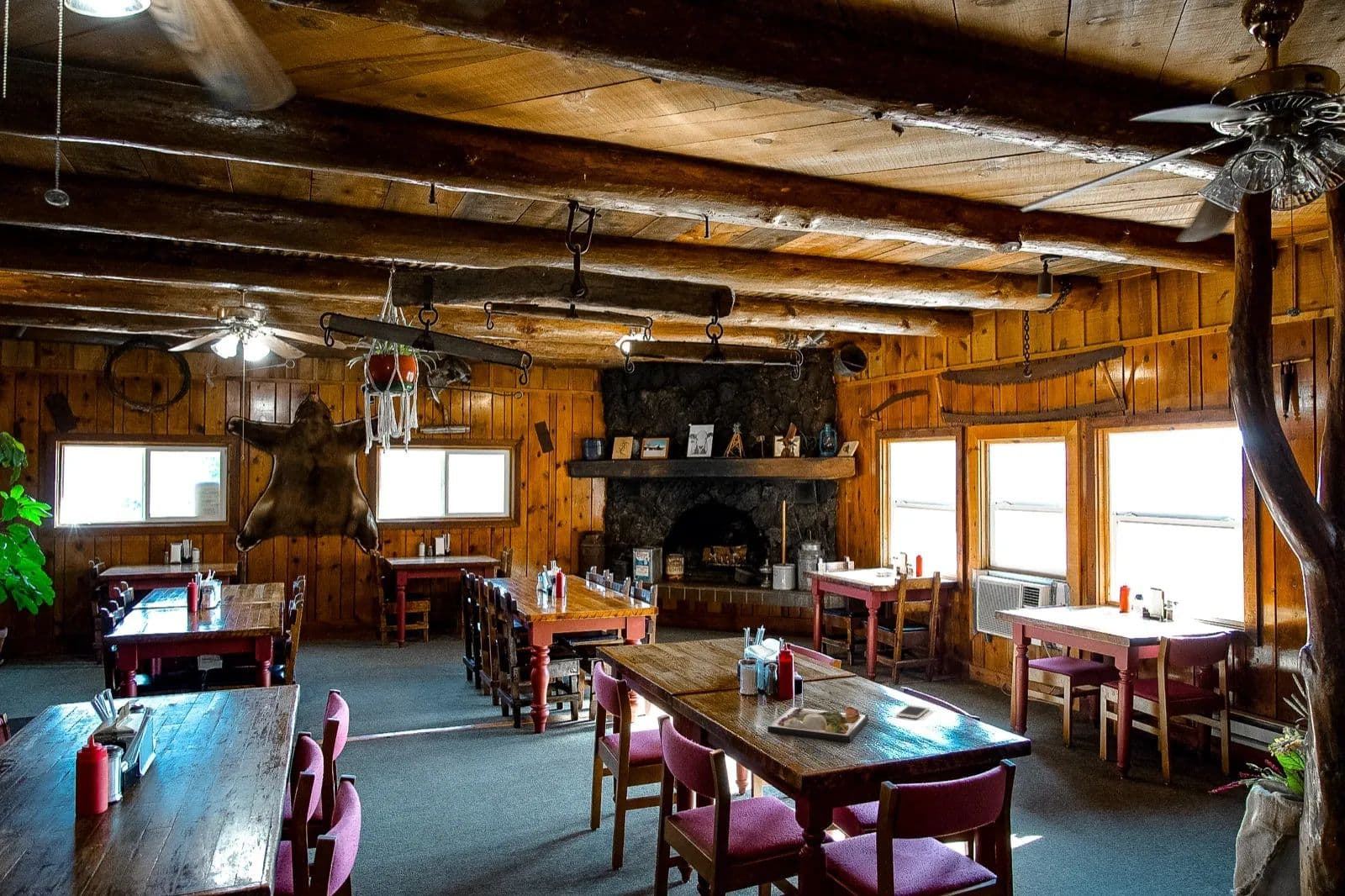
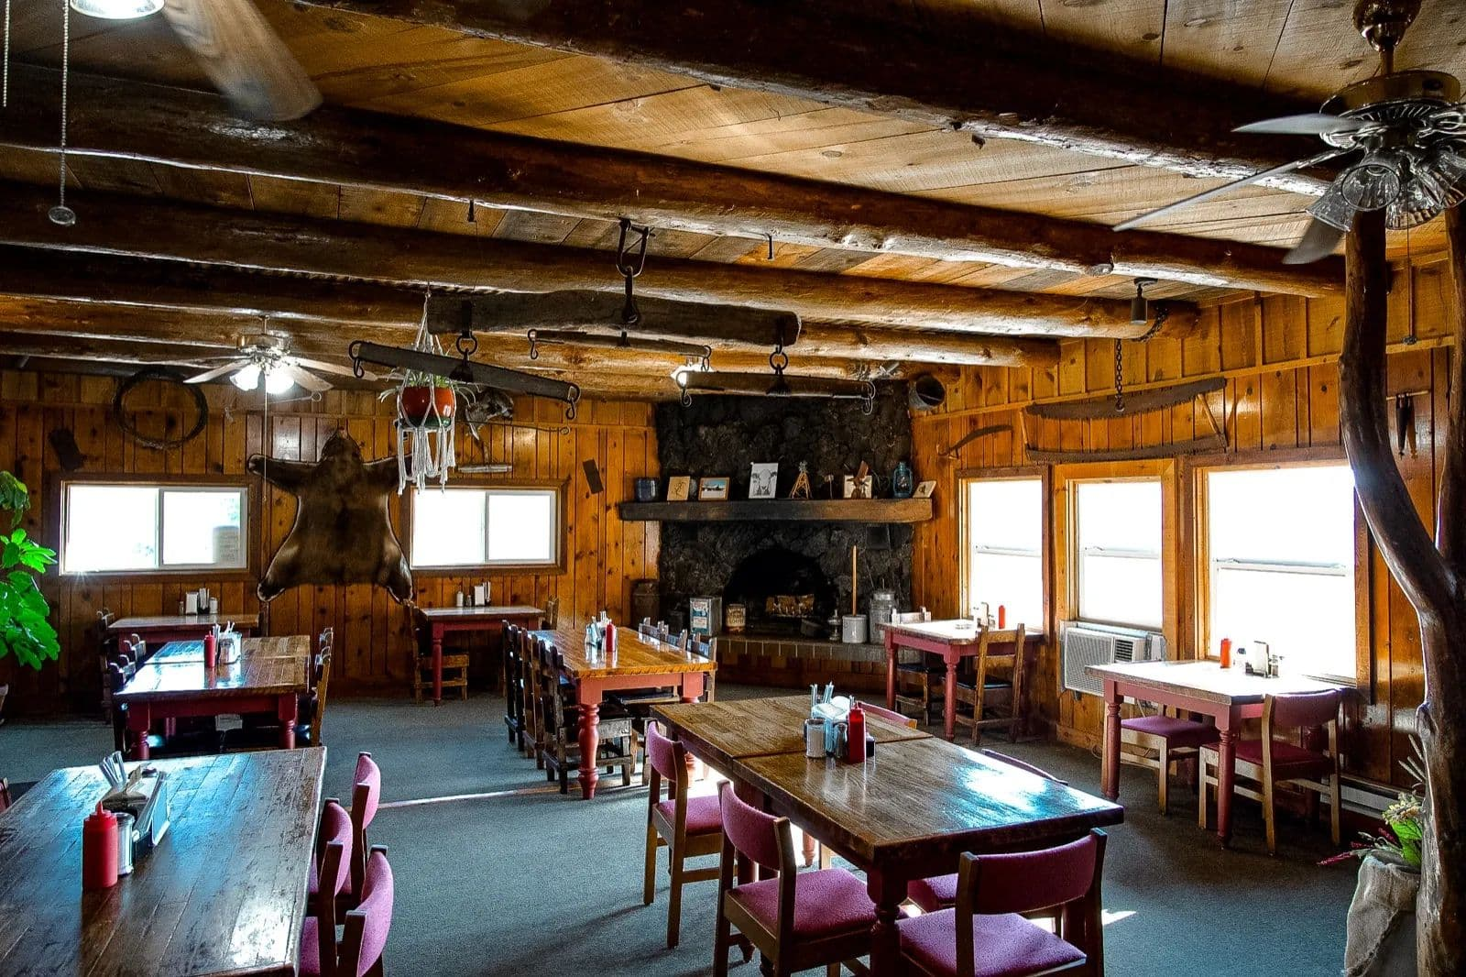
- dinner plate (819, 719)
- cell phone (913, 711)
